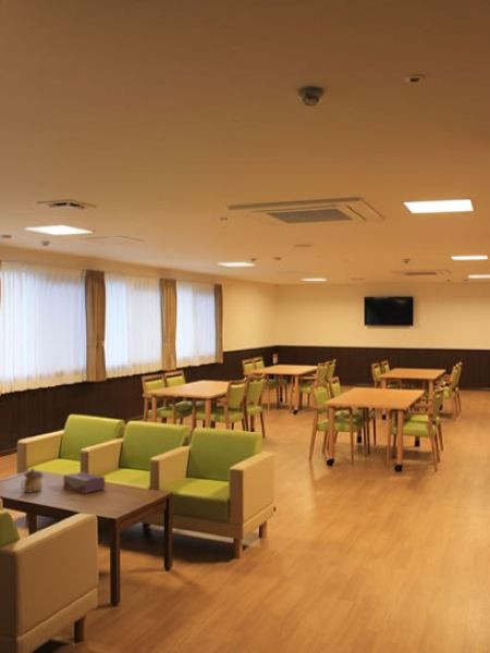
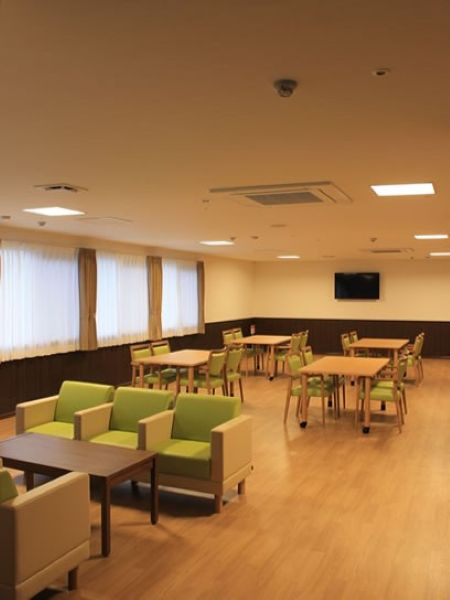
- tissue box (84, 481)
- teapot (32, 479)
